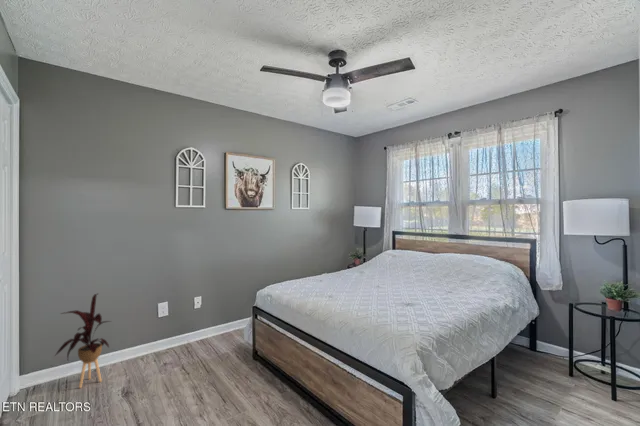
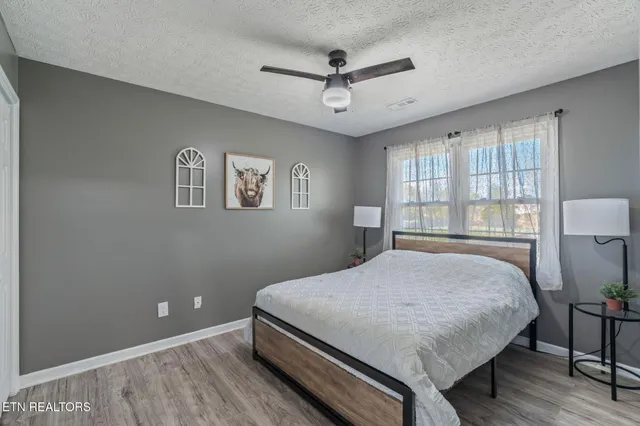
- house plant (84, 339)
